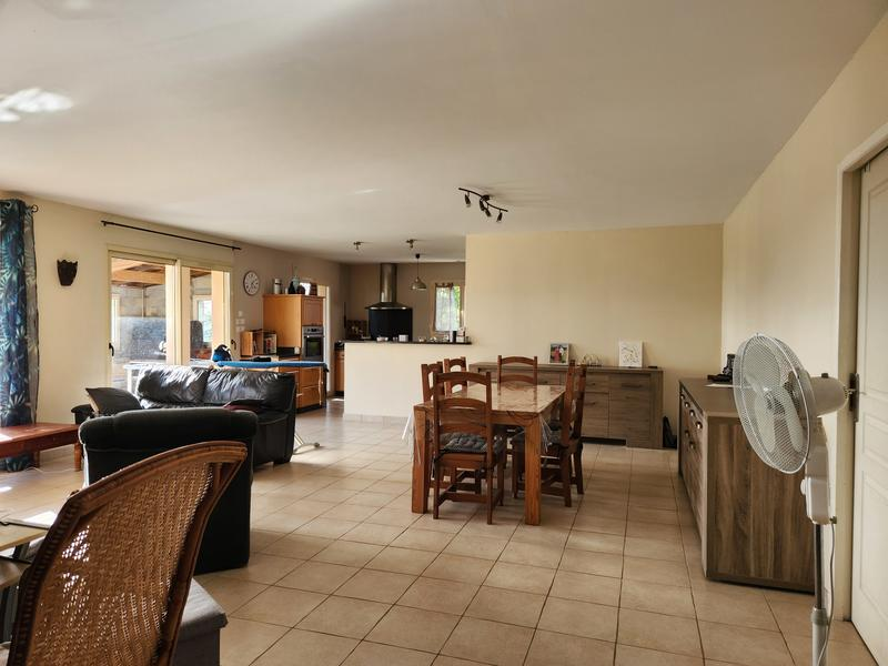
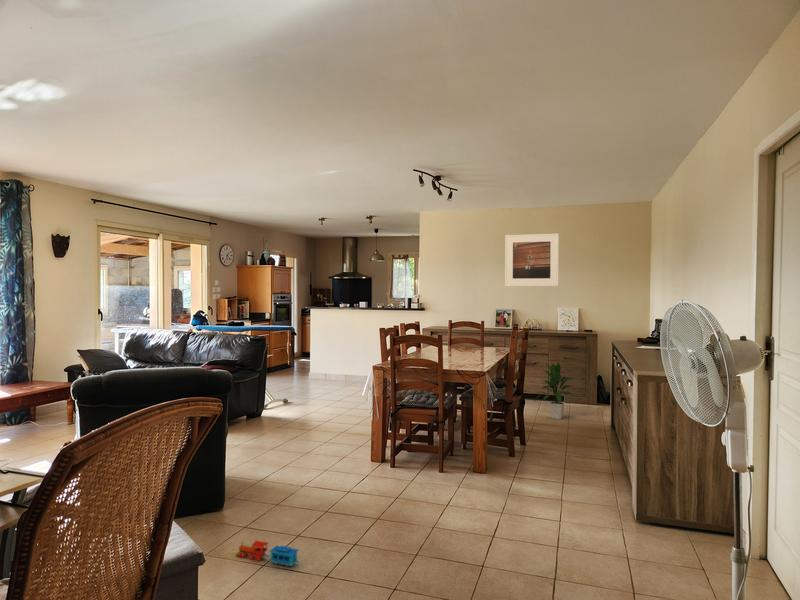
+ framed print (531, 260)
+ indoor plant (555, 389)
+ toy train (266, 550)
